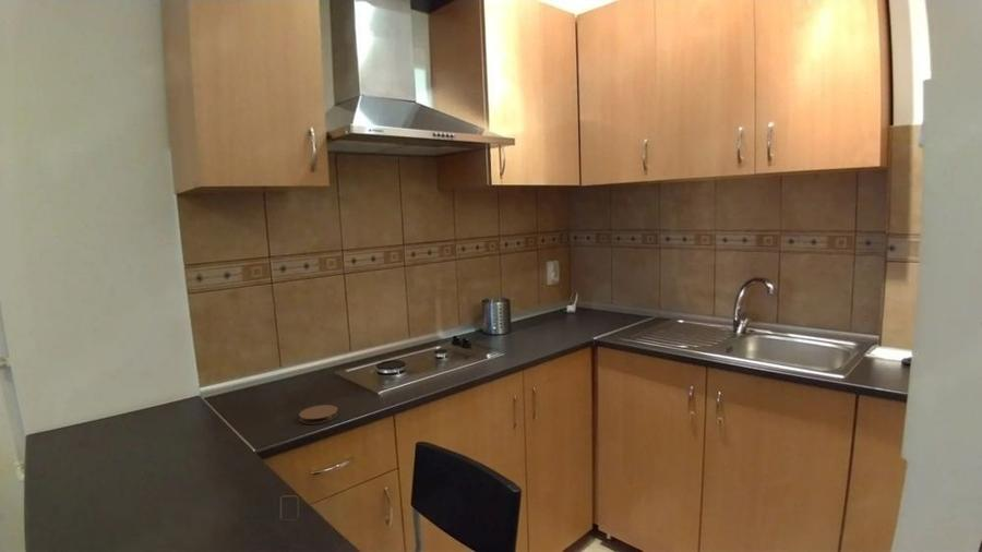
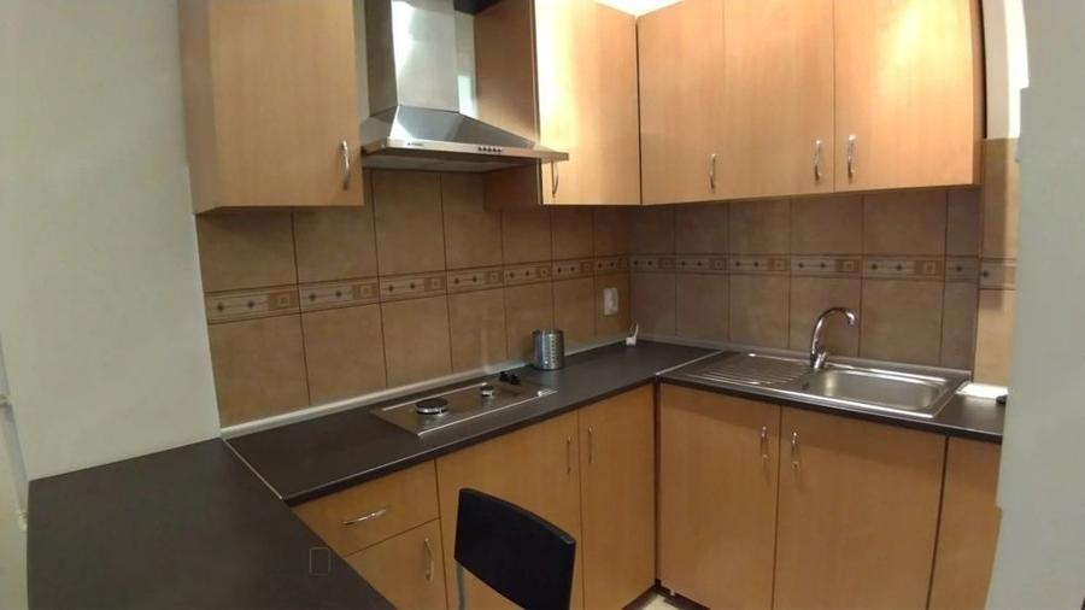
- coaster (319, 413)
